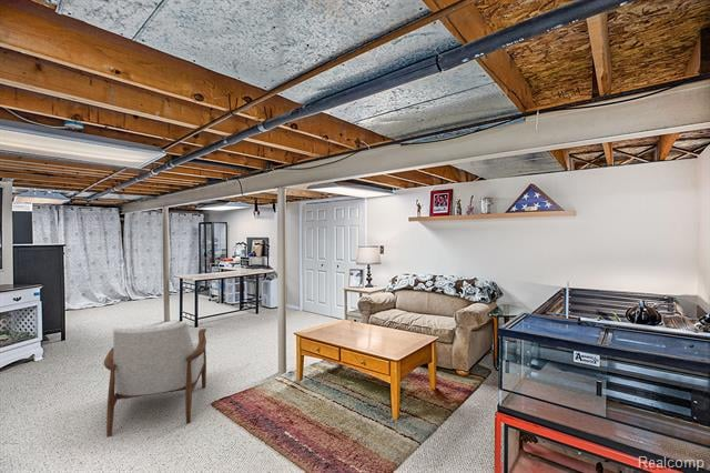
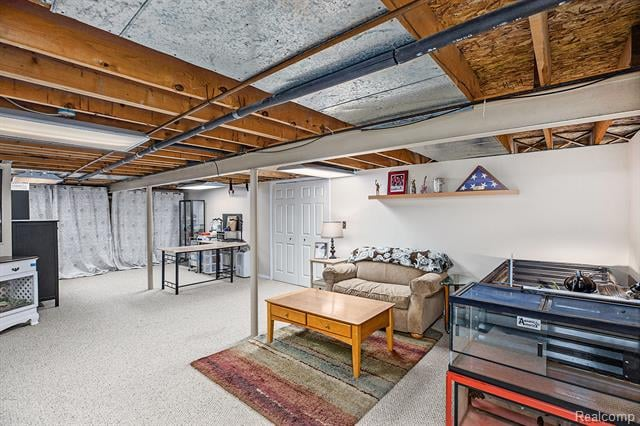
- armchair (159, 361)
